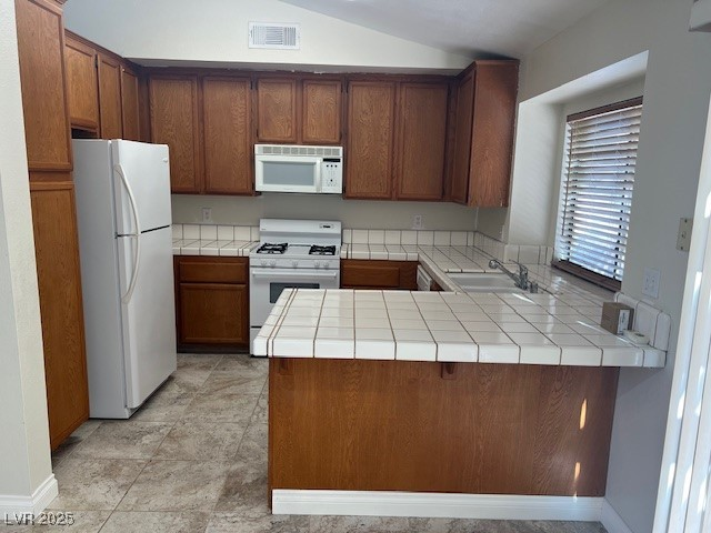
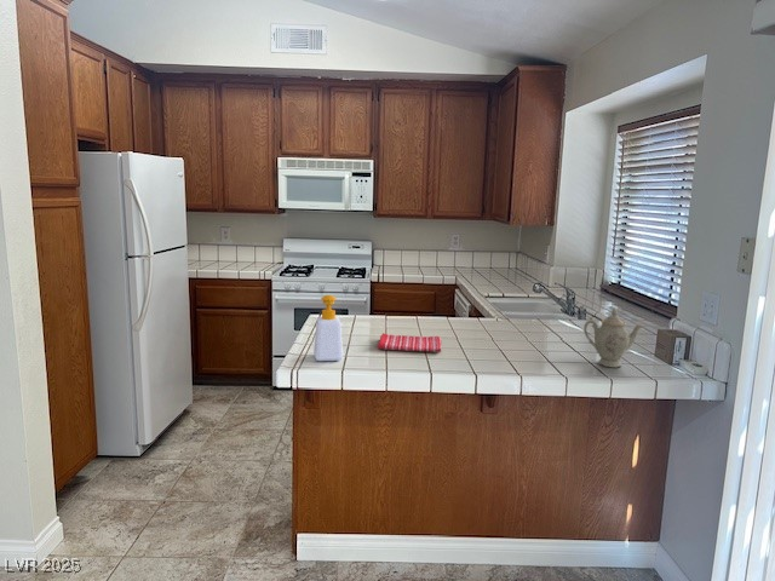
+ dish towel (409, 343)
+ soap bottle (328, 328)
+ chinaware (612, 336)
